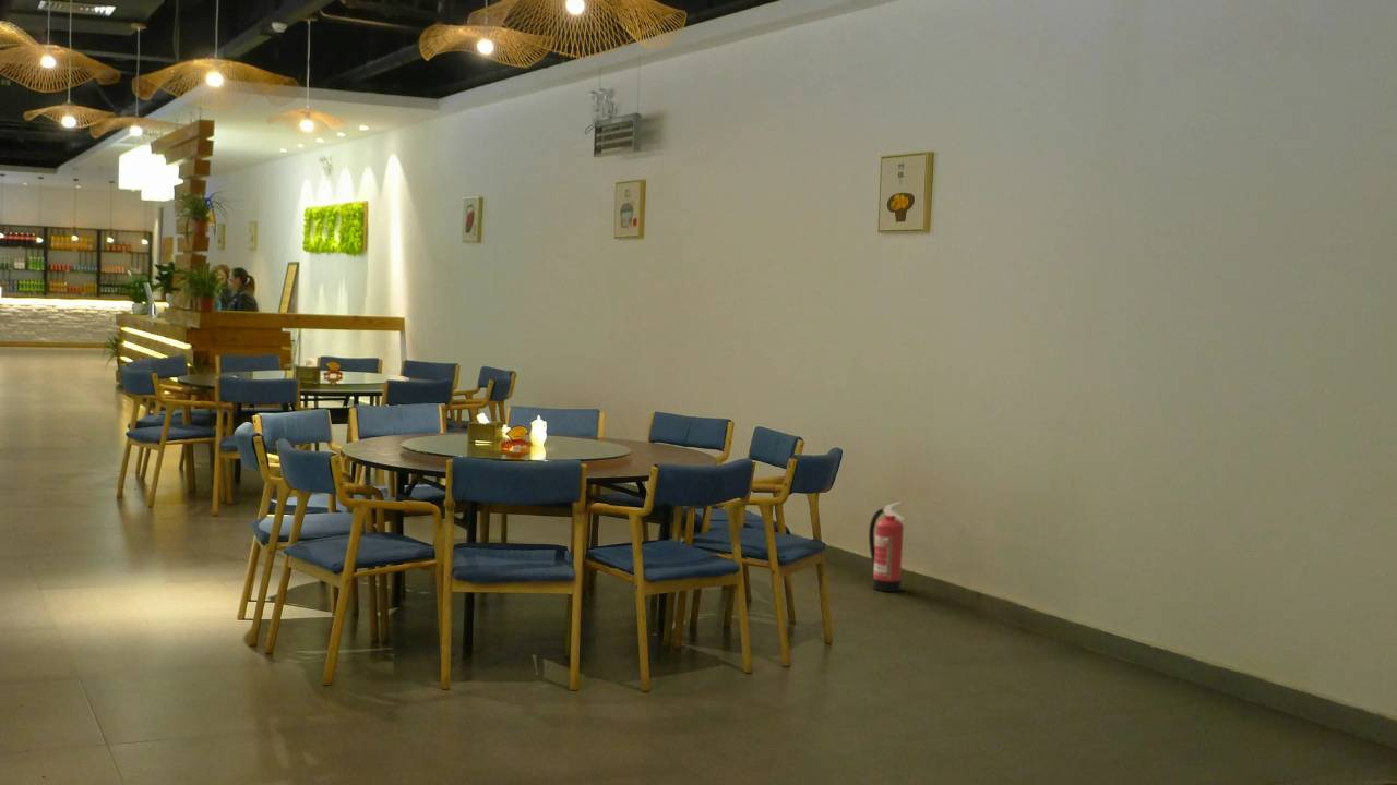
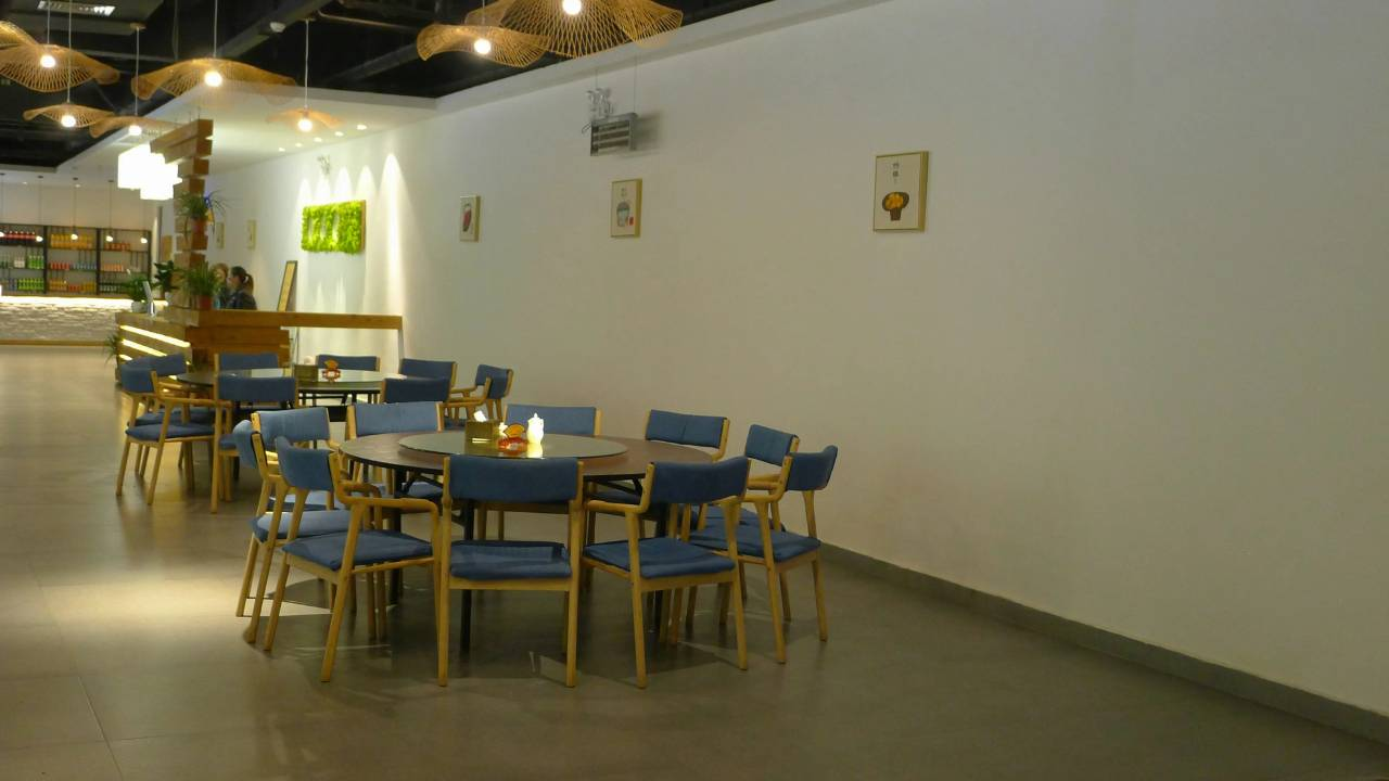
- fire extinguisher (886, 543)
